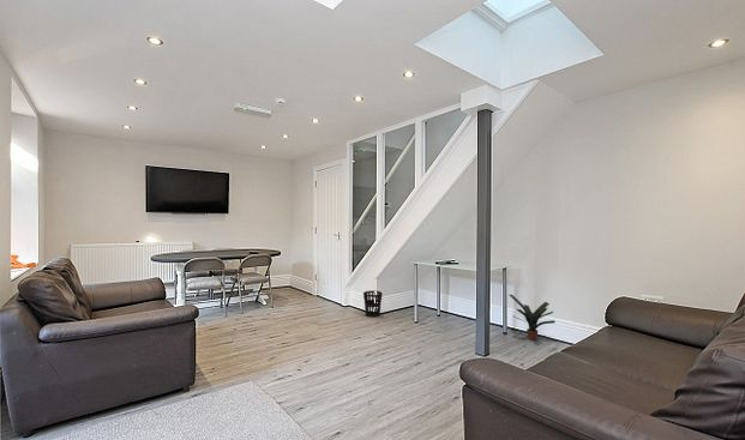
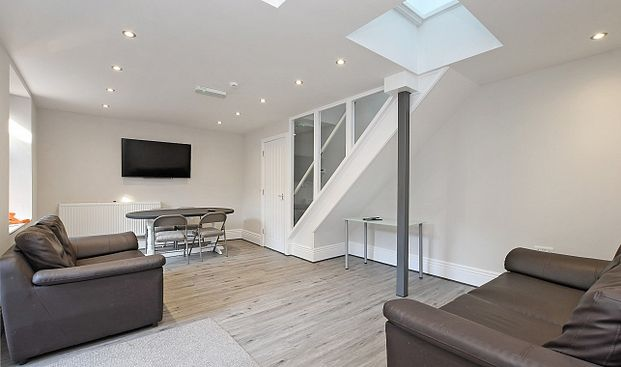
- wastebasket (372, 303)
- potted plant (530, 318)
